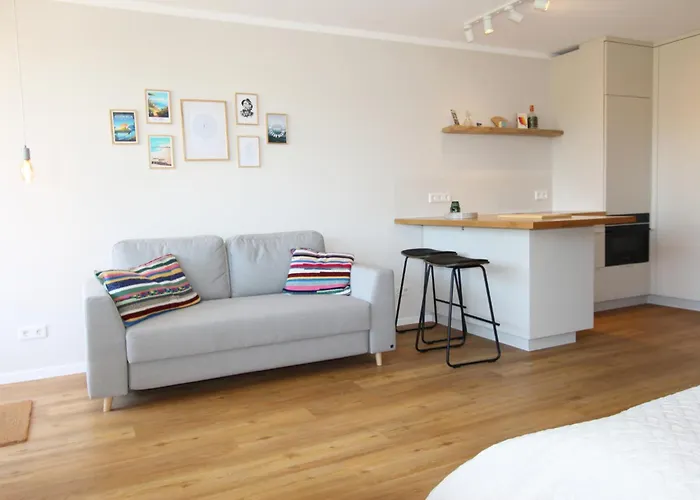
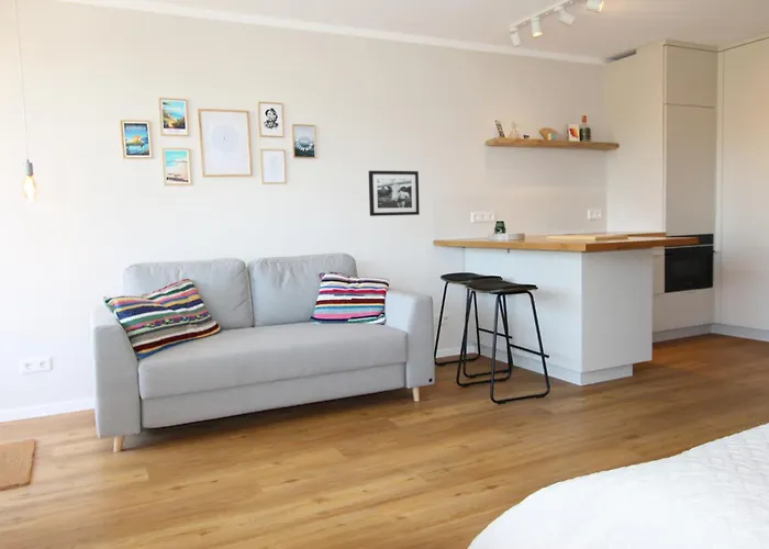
+ picture frame (394, 193)
